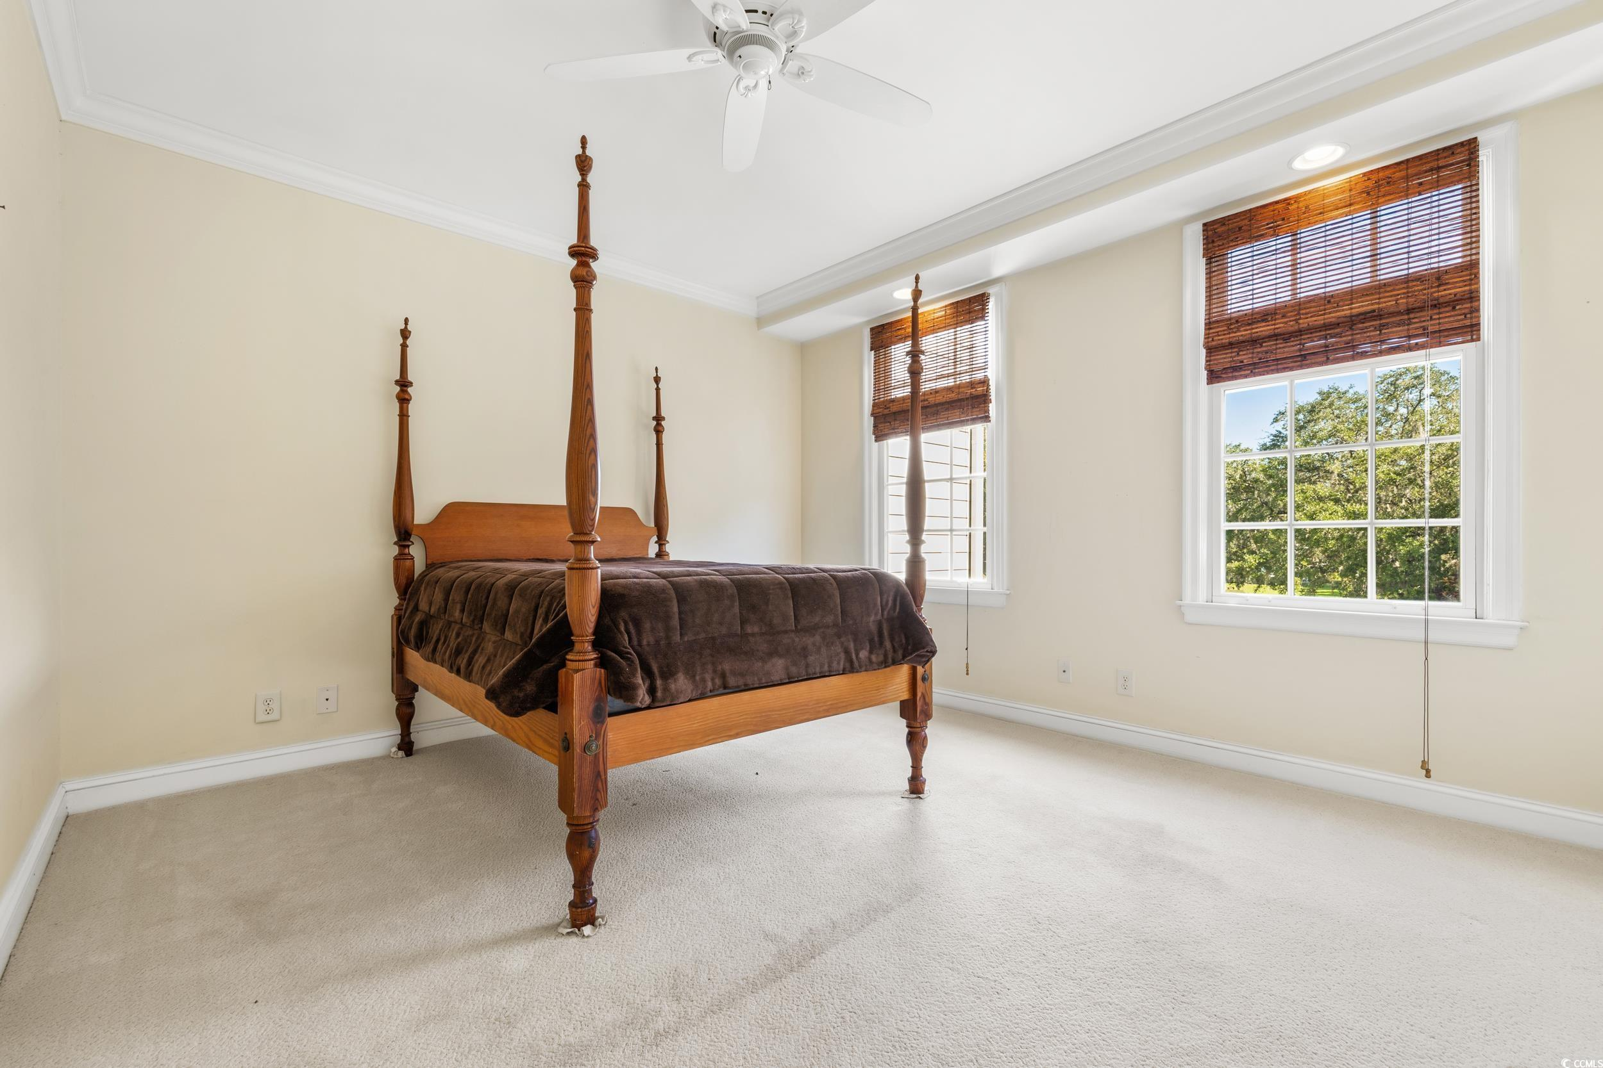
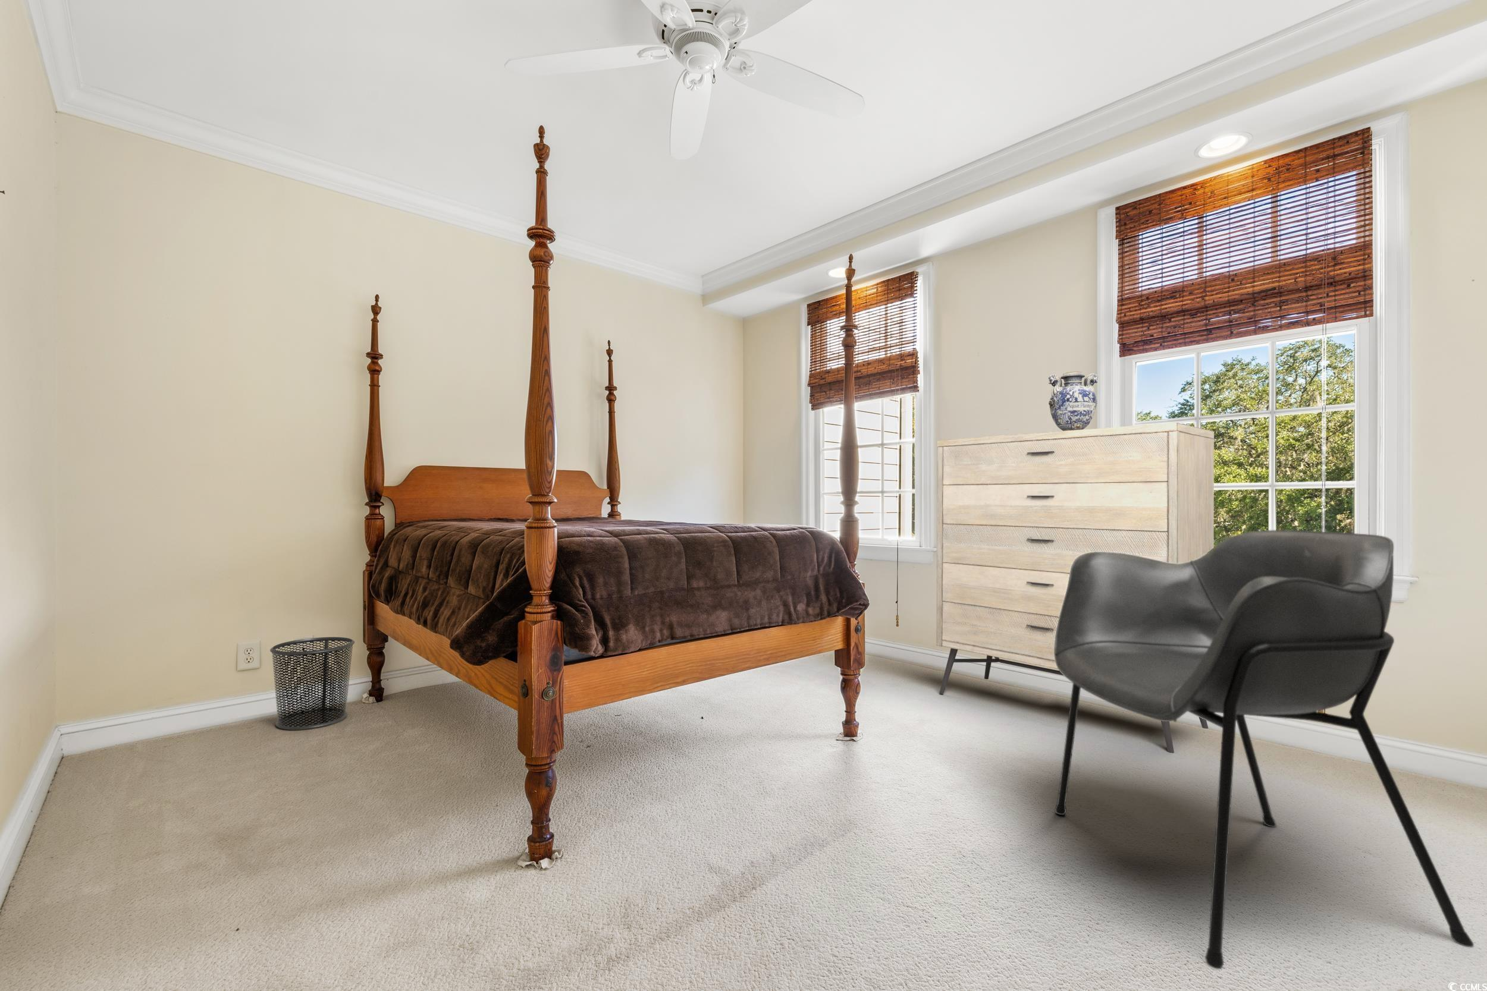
+ dresser (1063, 573)
+ waste bin (313, 682)
+ decorative vase (1072, 404)
+ armchair (1223, 702)
